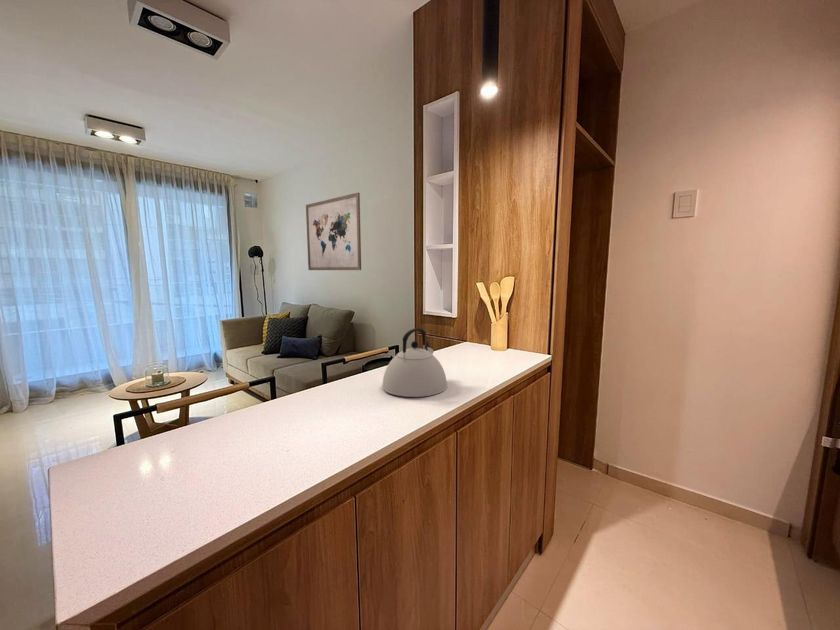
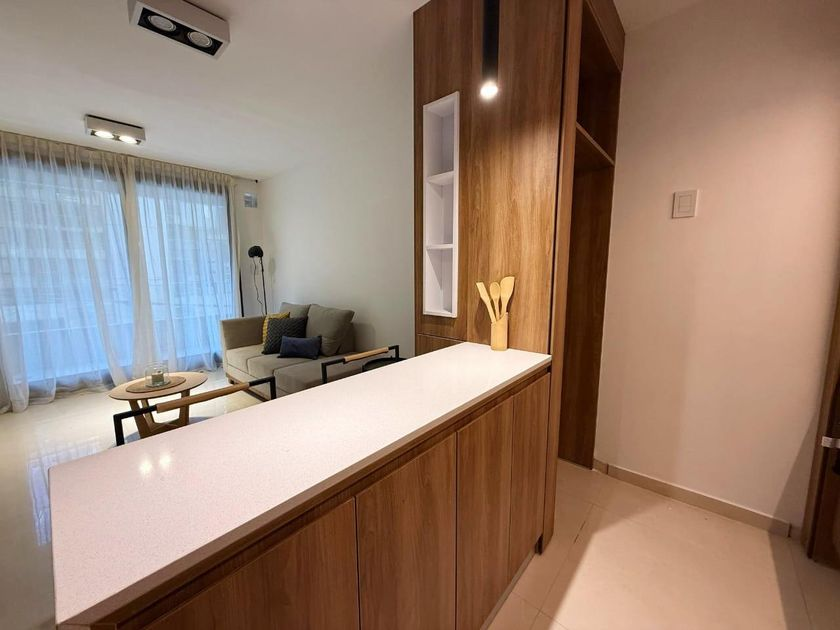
- kettle (415, 357)
- wall art (331, 235)
